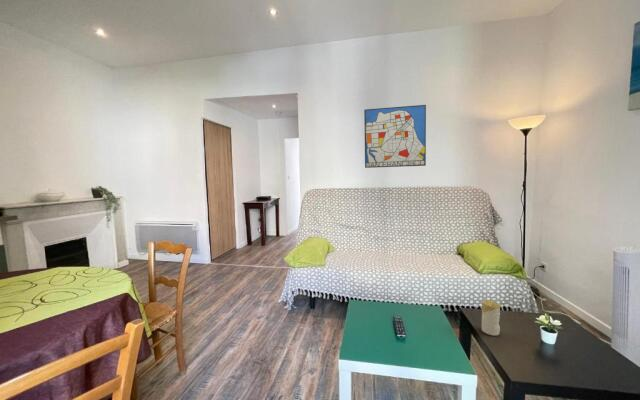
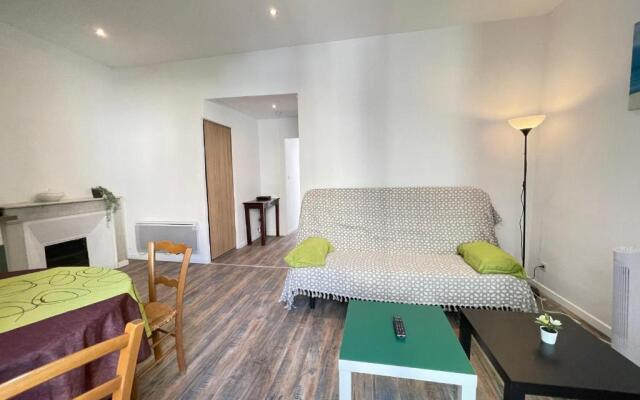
- wall art (394, 137)
- candle (490, 317)
